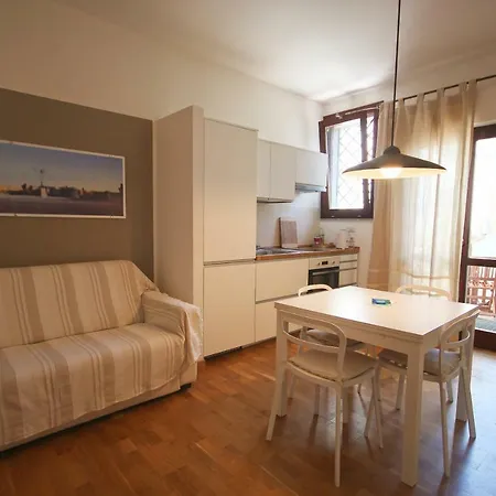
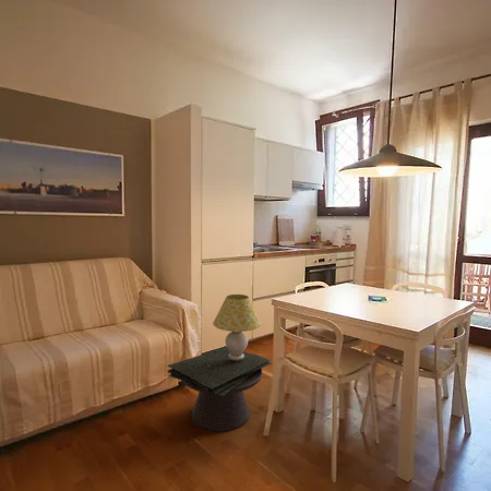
+ side table (219, 388)
+ table lamp (237, 332)
